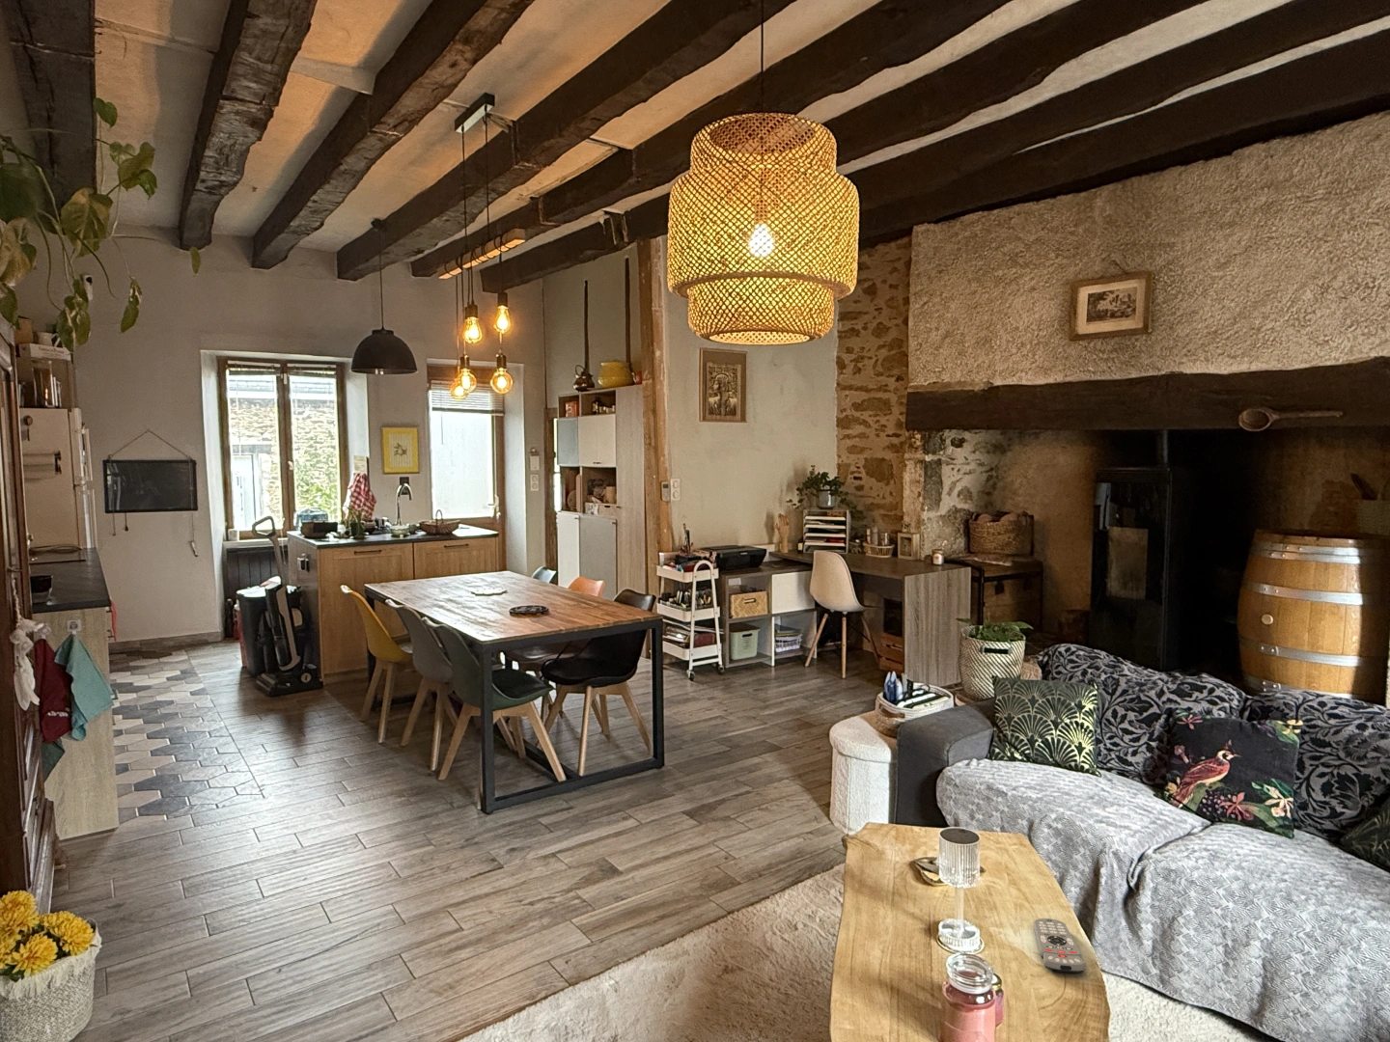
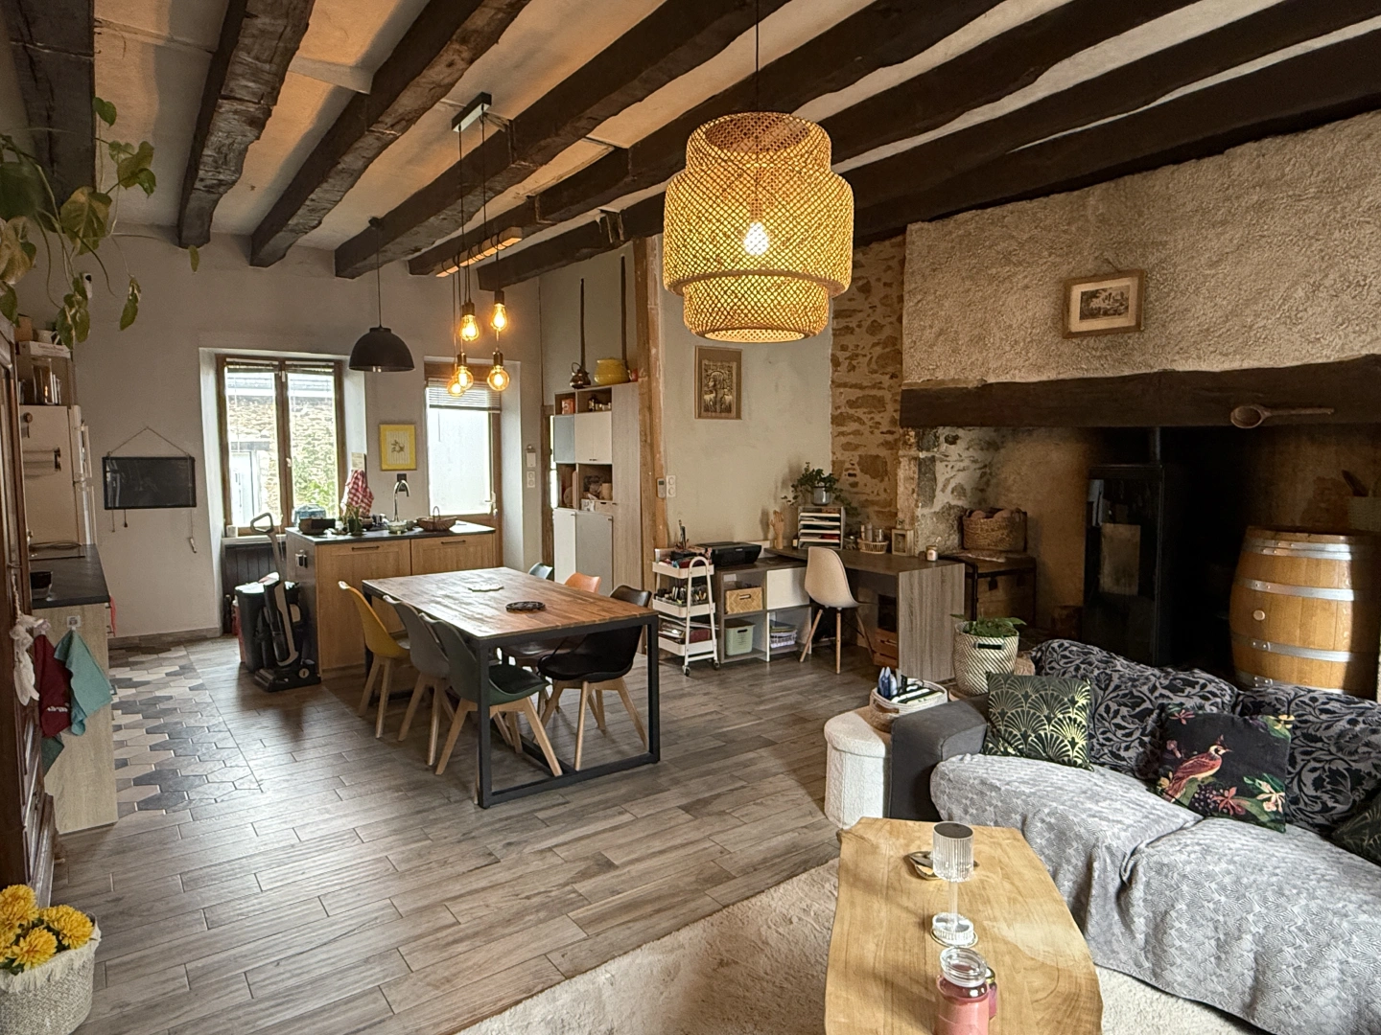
- remote control (1056, 943)
